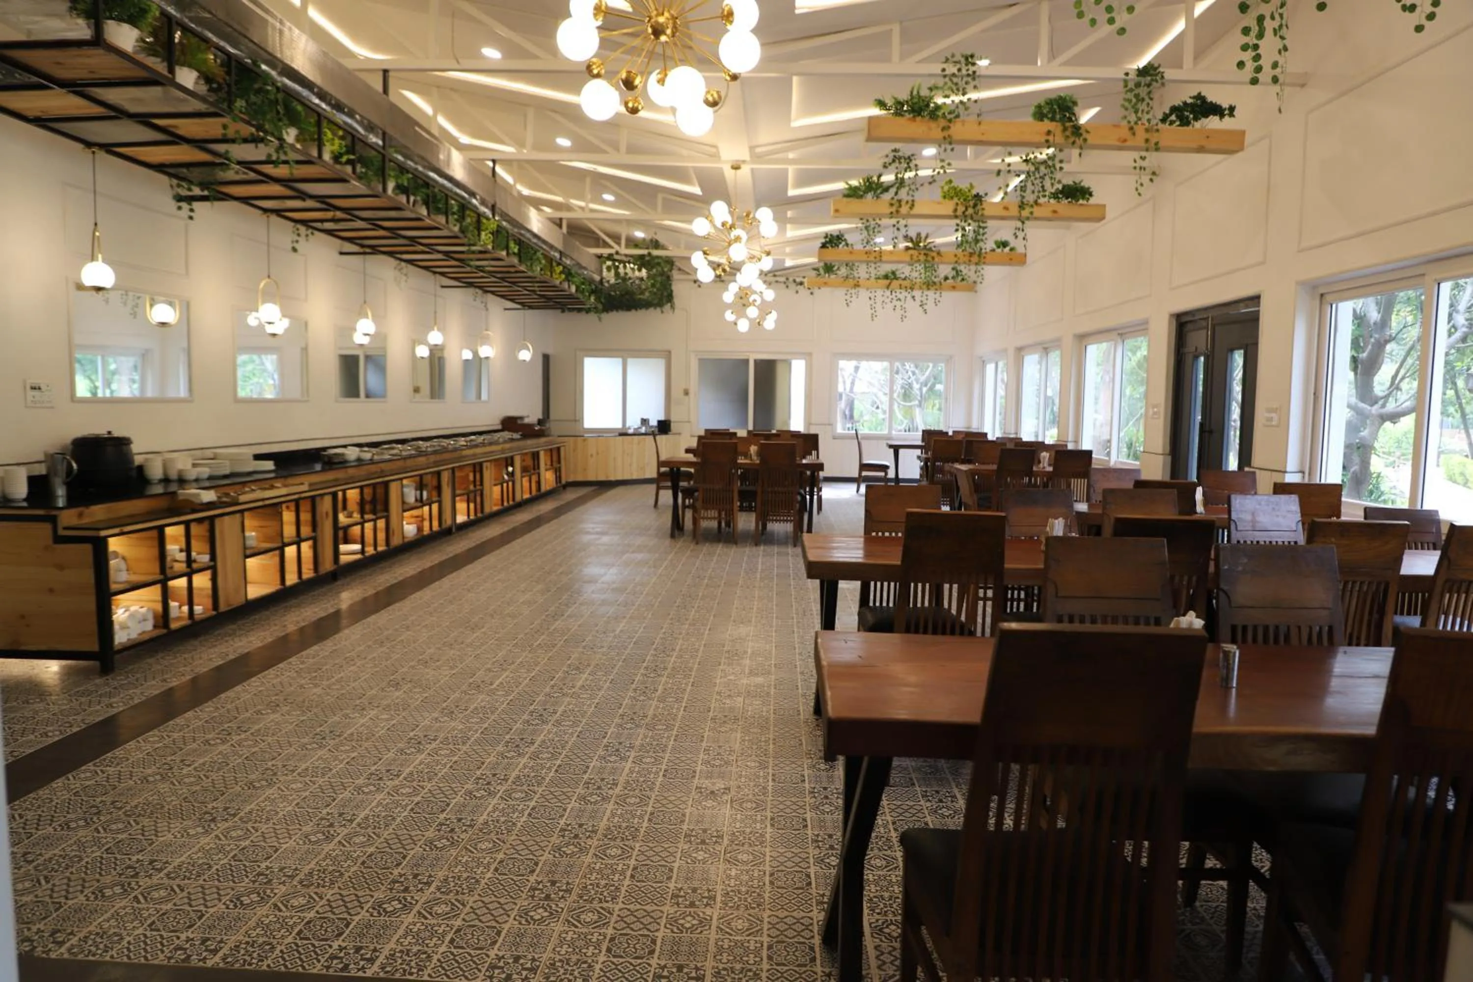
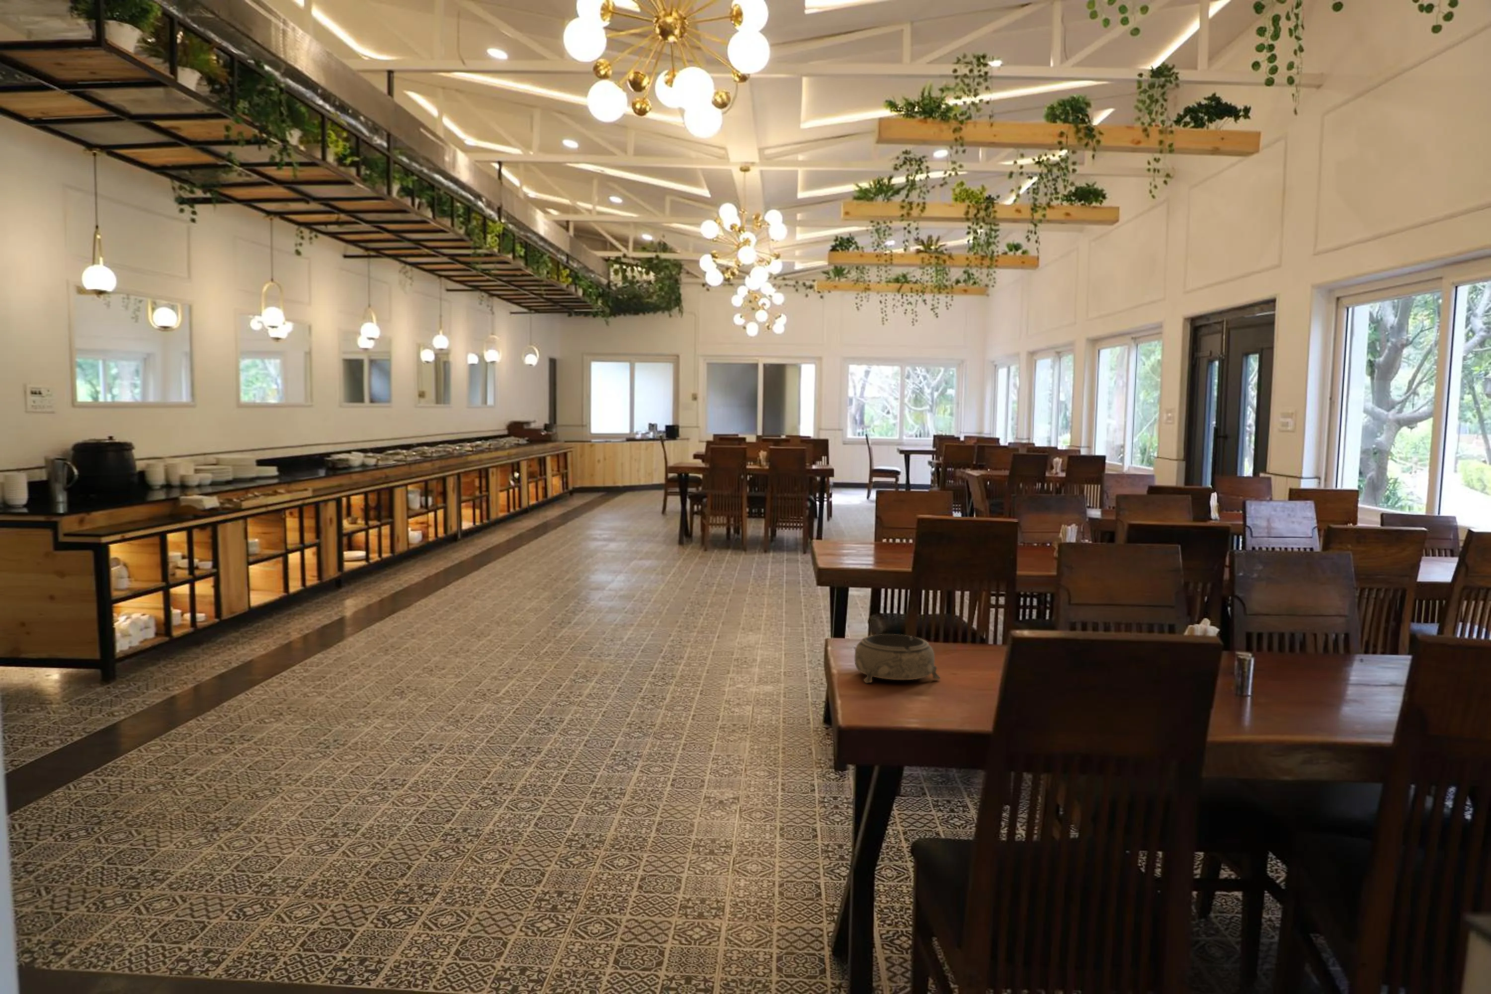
+ decorative bowl (897, 658)
